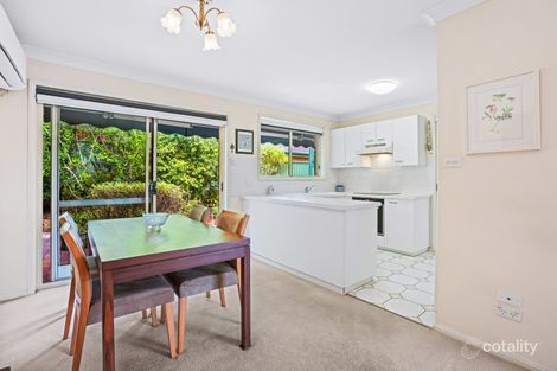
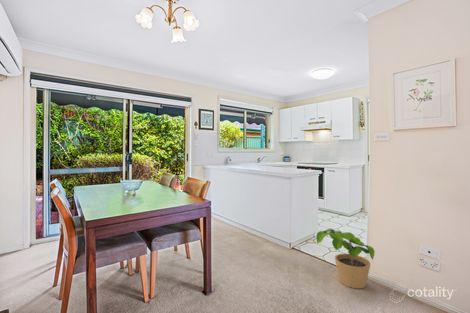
+ potted plant (338, 255)
